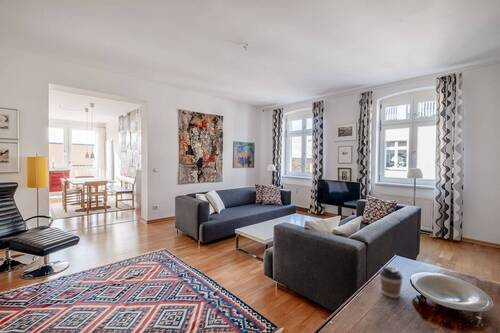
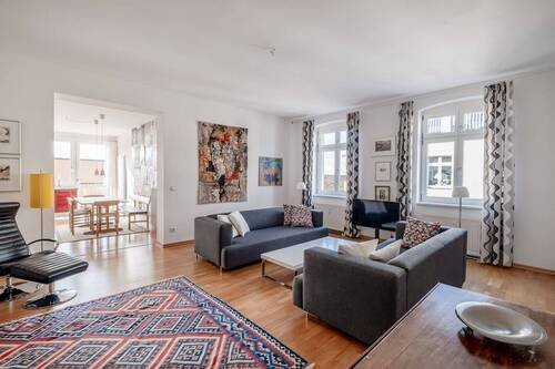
- coffee cup (390, 280)
